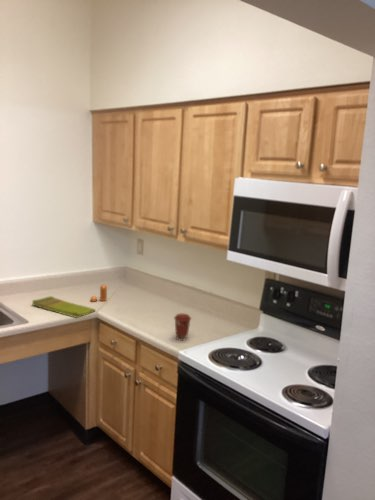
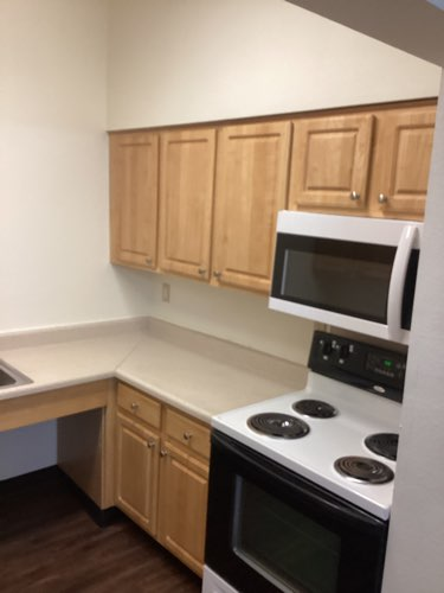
- pepper shaker (100, 292)
- dish towel (63, 305)
- coffee cup (182, 327)
